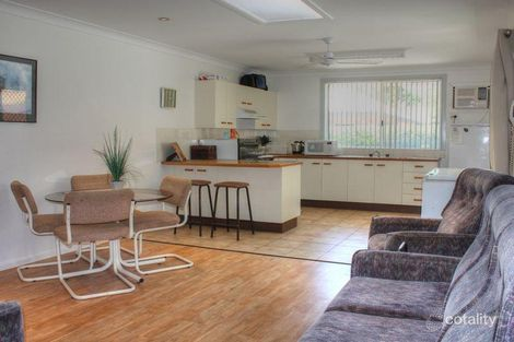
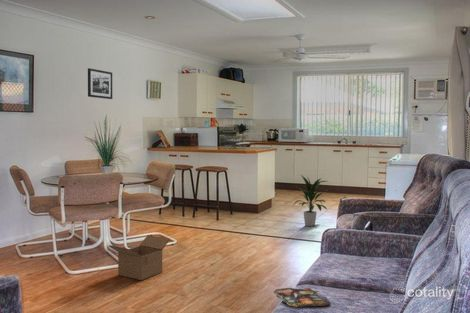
+ box (140, 257)
+ indoor plant (311, 199)
+ picture frame (100, 84)
+ magazine (301, 294)
